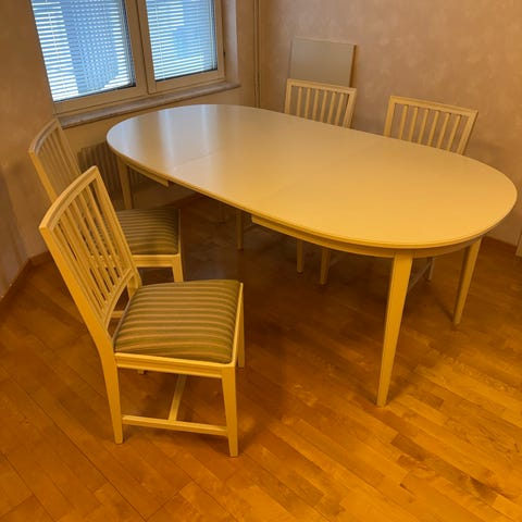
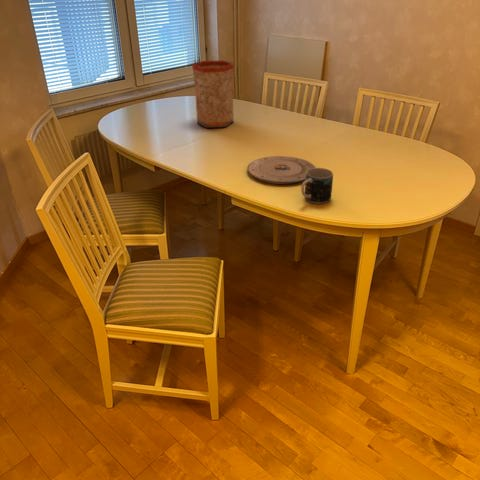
+ vase (214, 94)
+ plate (281, 169)
+ mug (314, 187)
